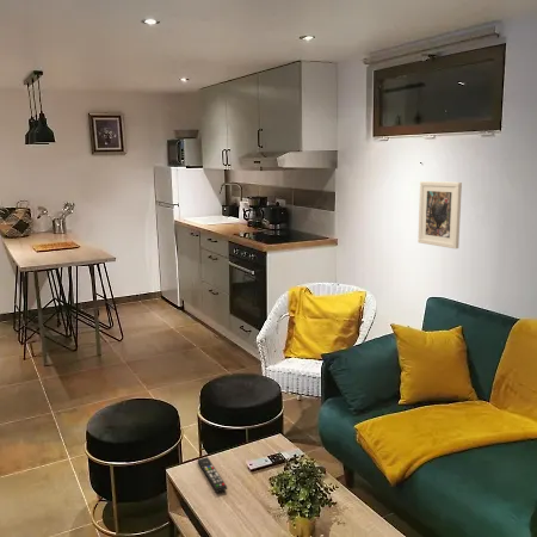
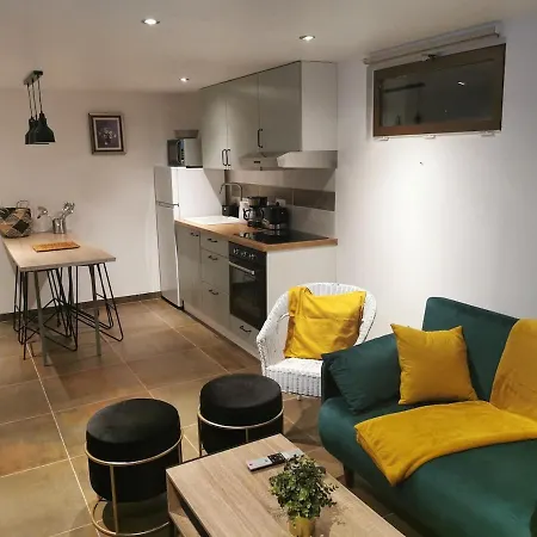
- remote control (211, 473)
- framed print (438, 214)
